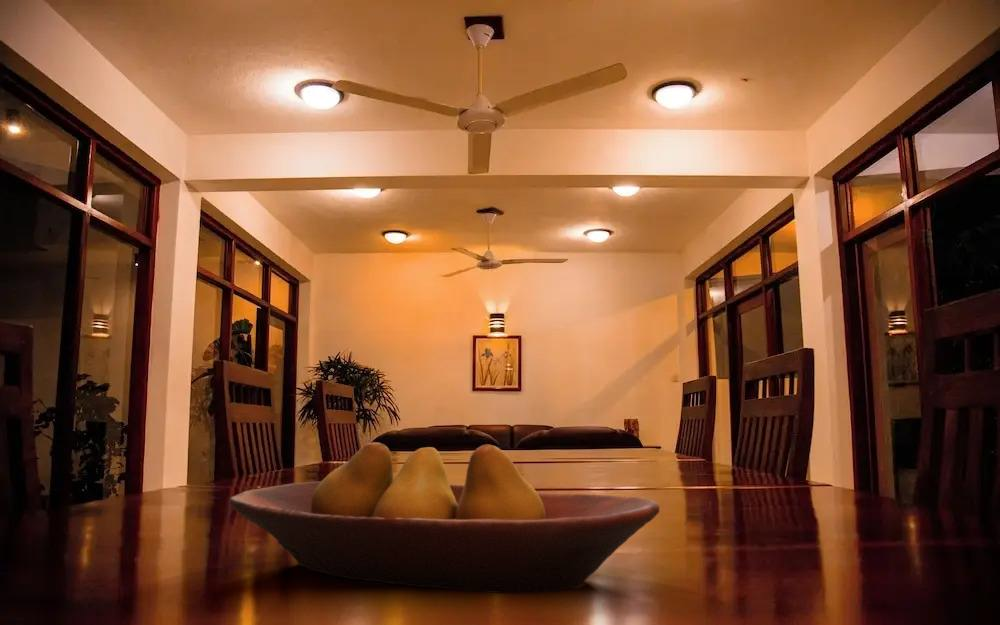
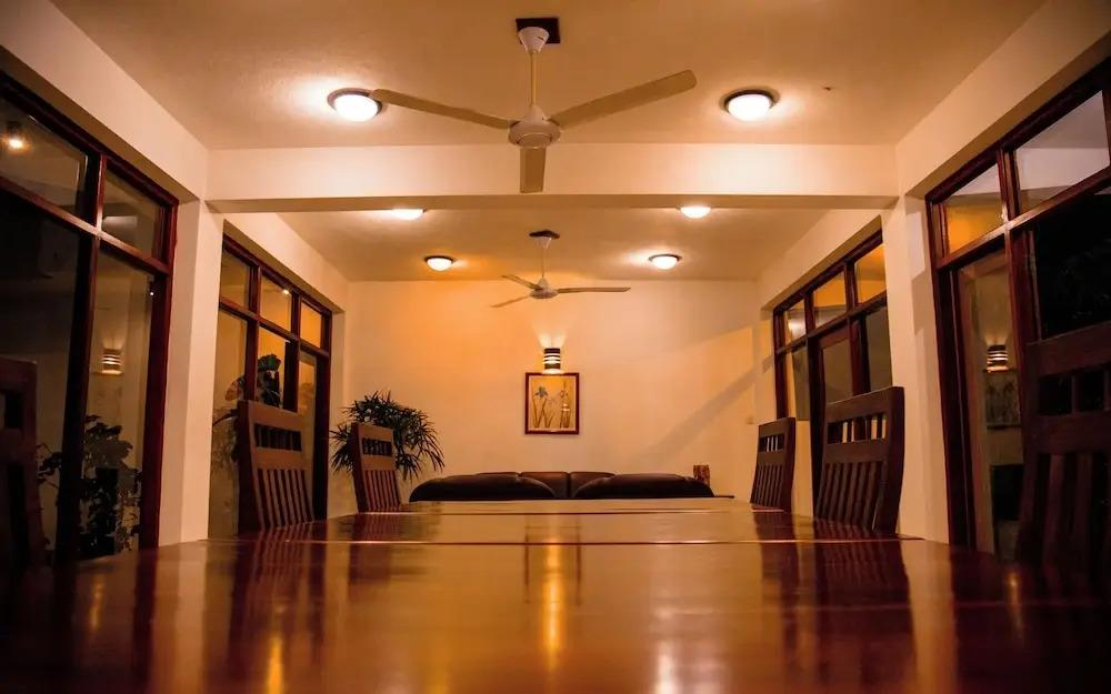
- fruit bowl (434, 504)
